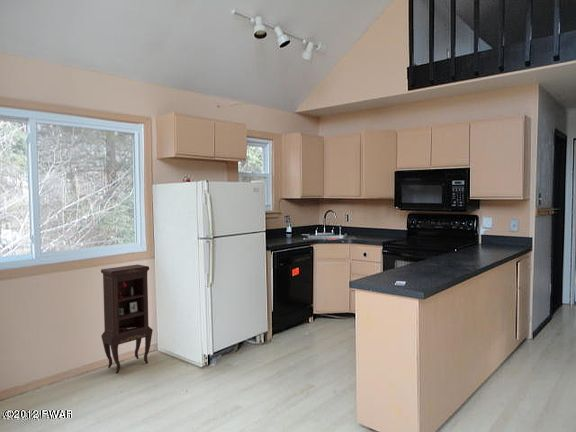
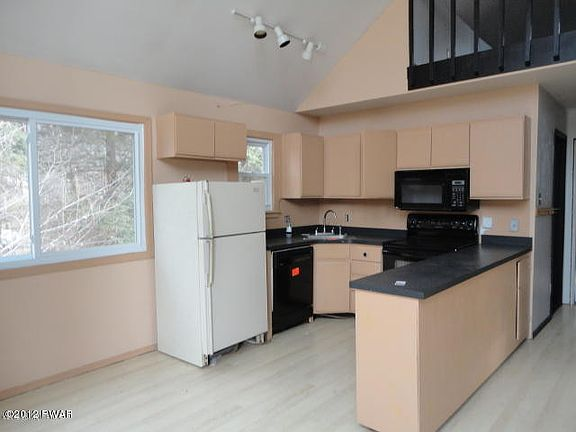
- cabinet (126, 316)
